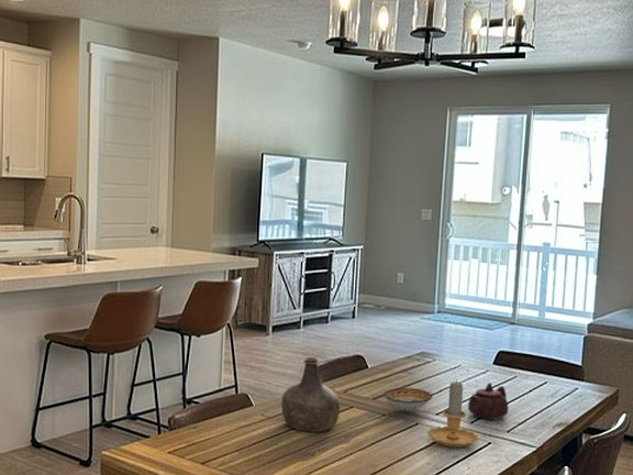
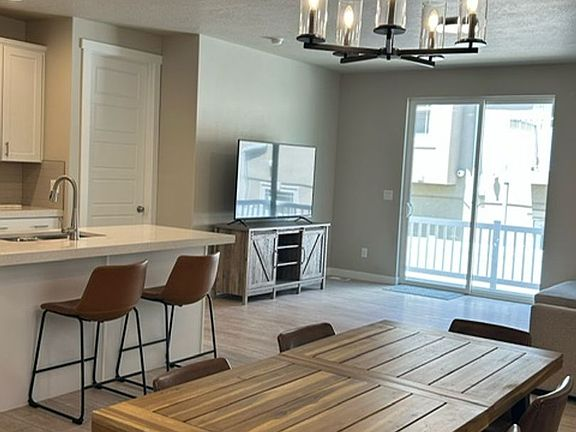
- teapot (489, 399)
- bottle (311, 391)
- bowl (407, 401)
- candle (451, 411)
